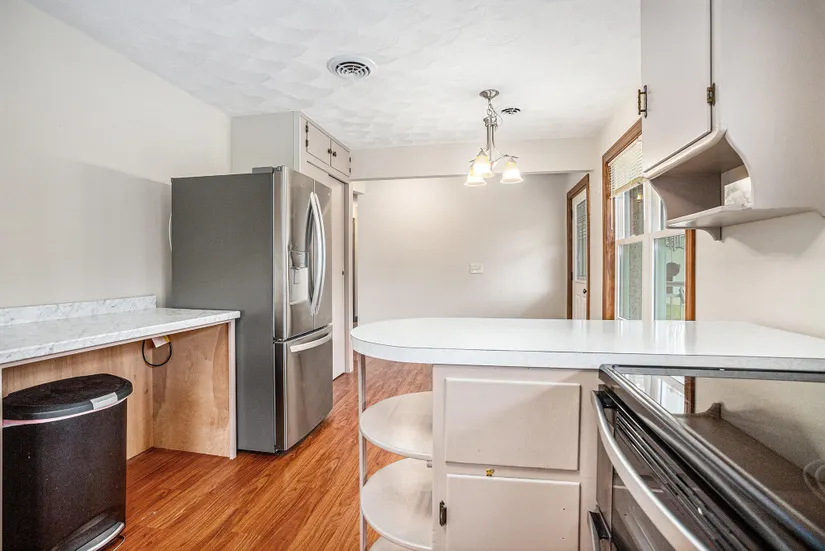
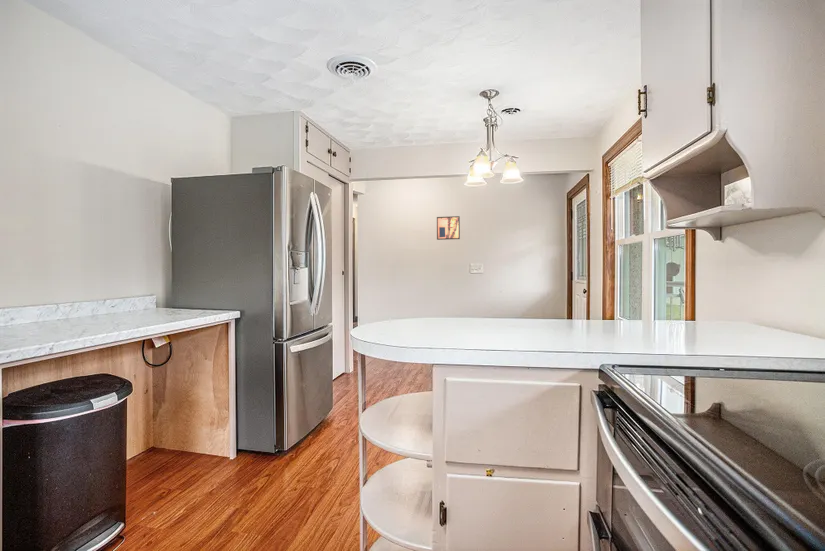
+ wall art (448, 228)
